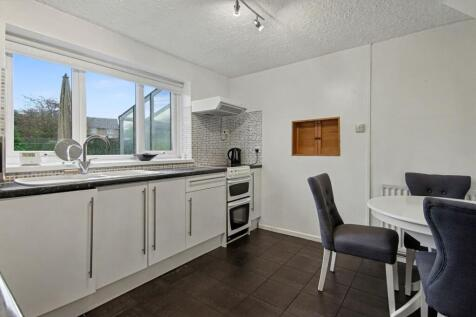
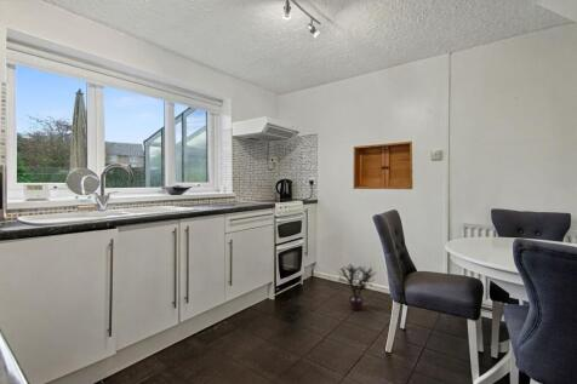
+ potted plant (355, 286)
